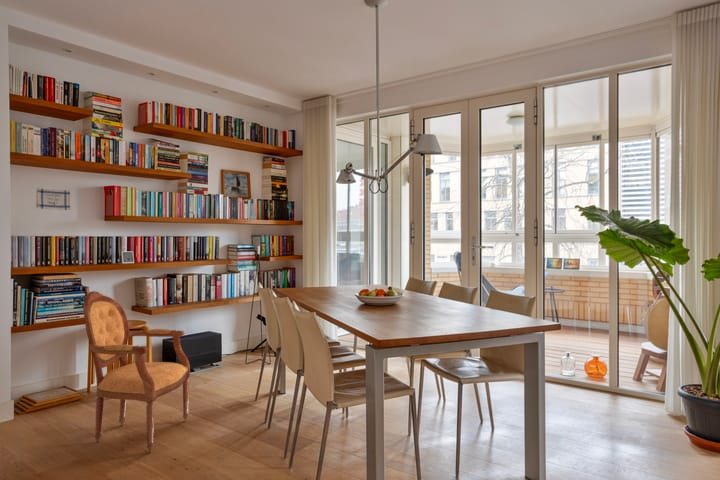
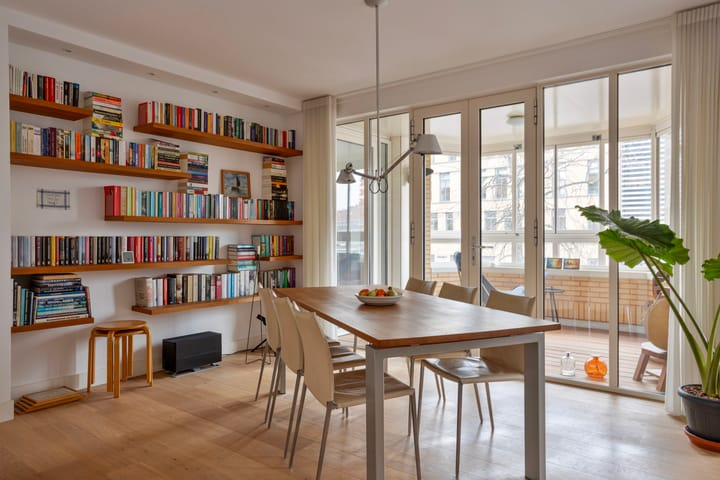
- armchair (134, 363)
